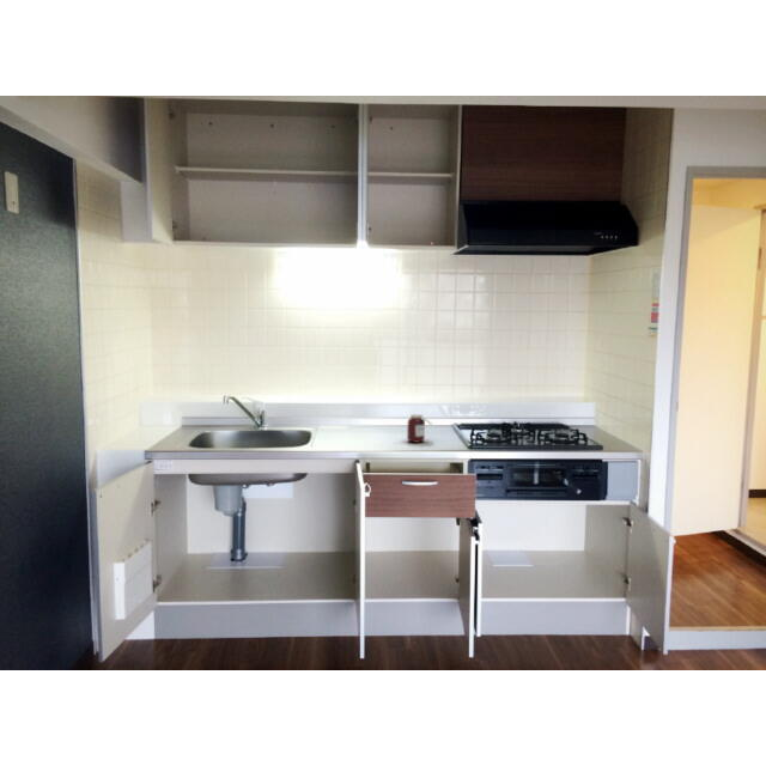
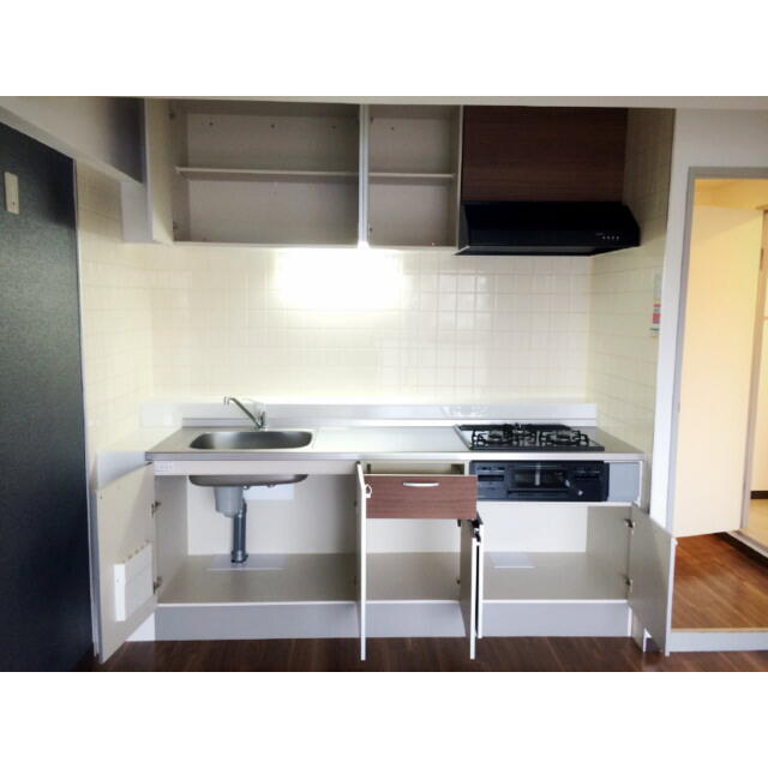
- jar (419, 427)
